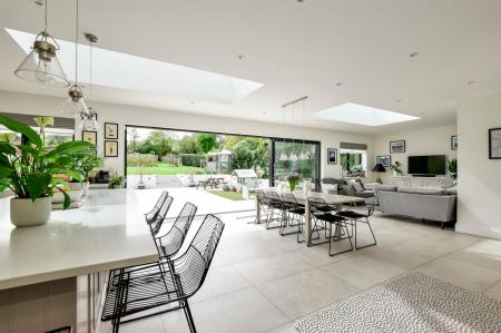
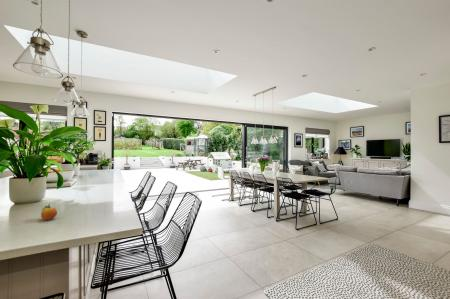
+ fruit (47, 210)
